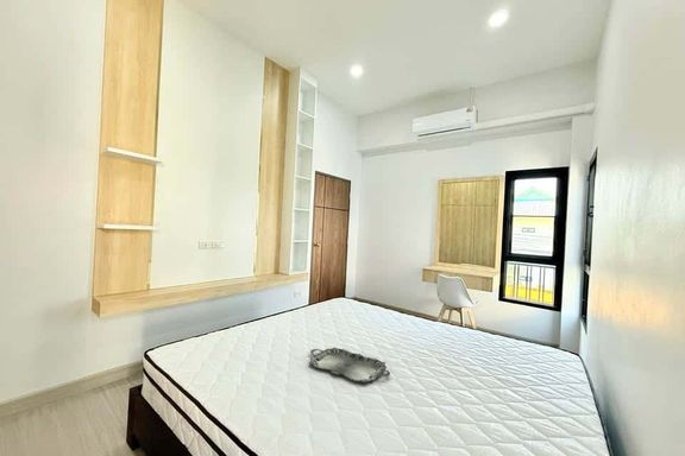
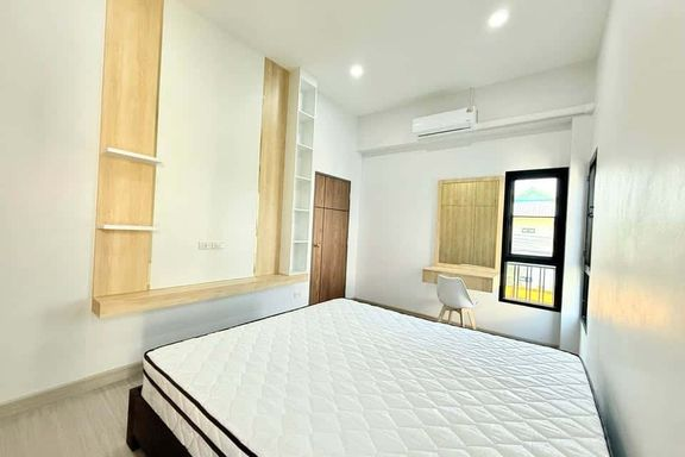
- serving tray (347, 362)
